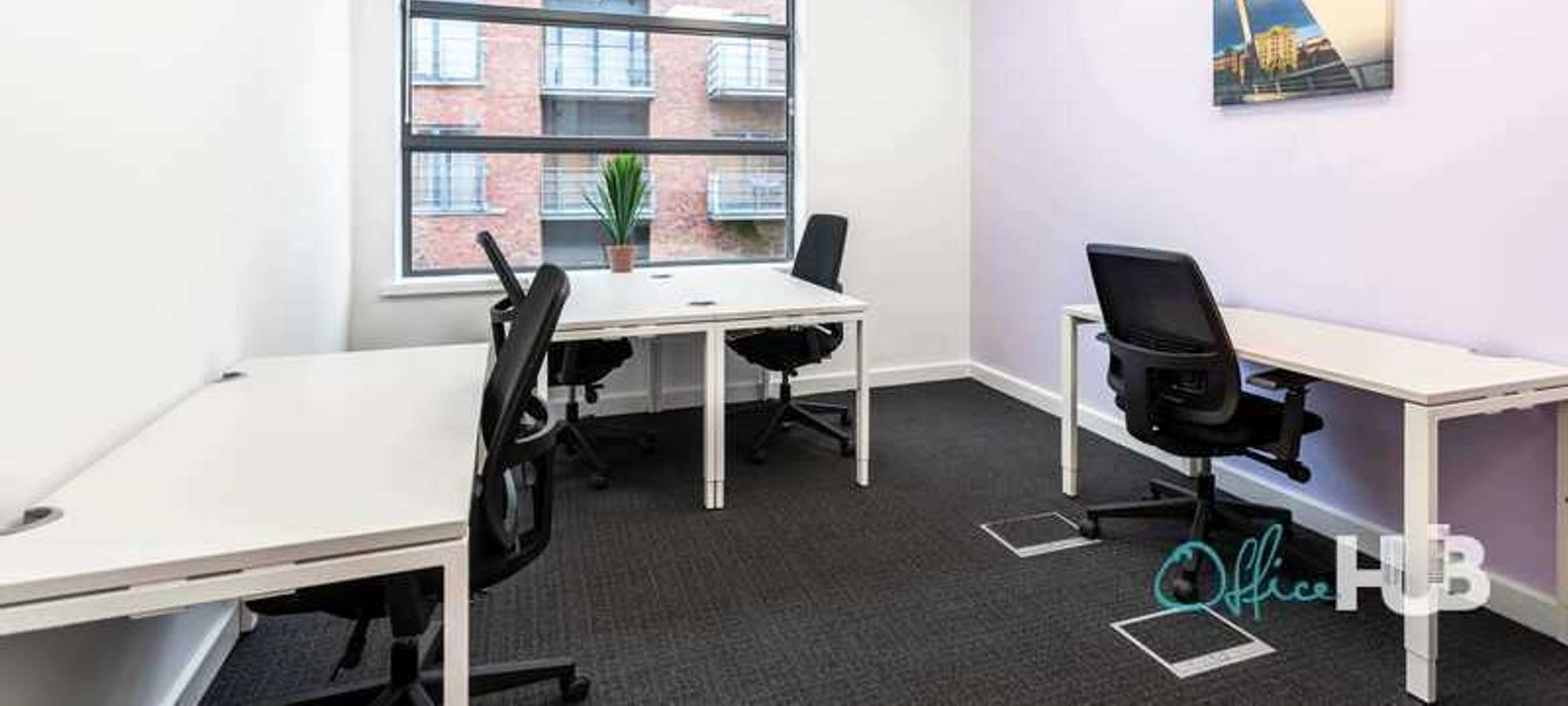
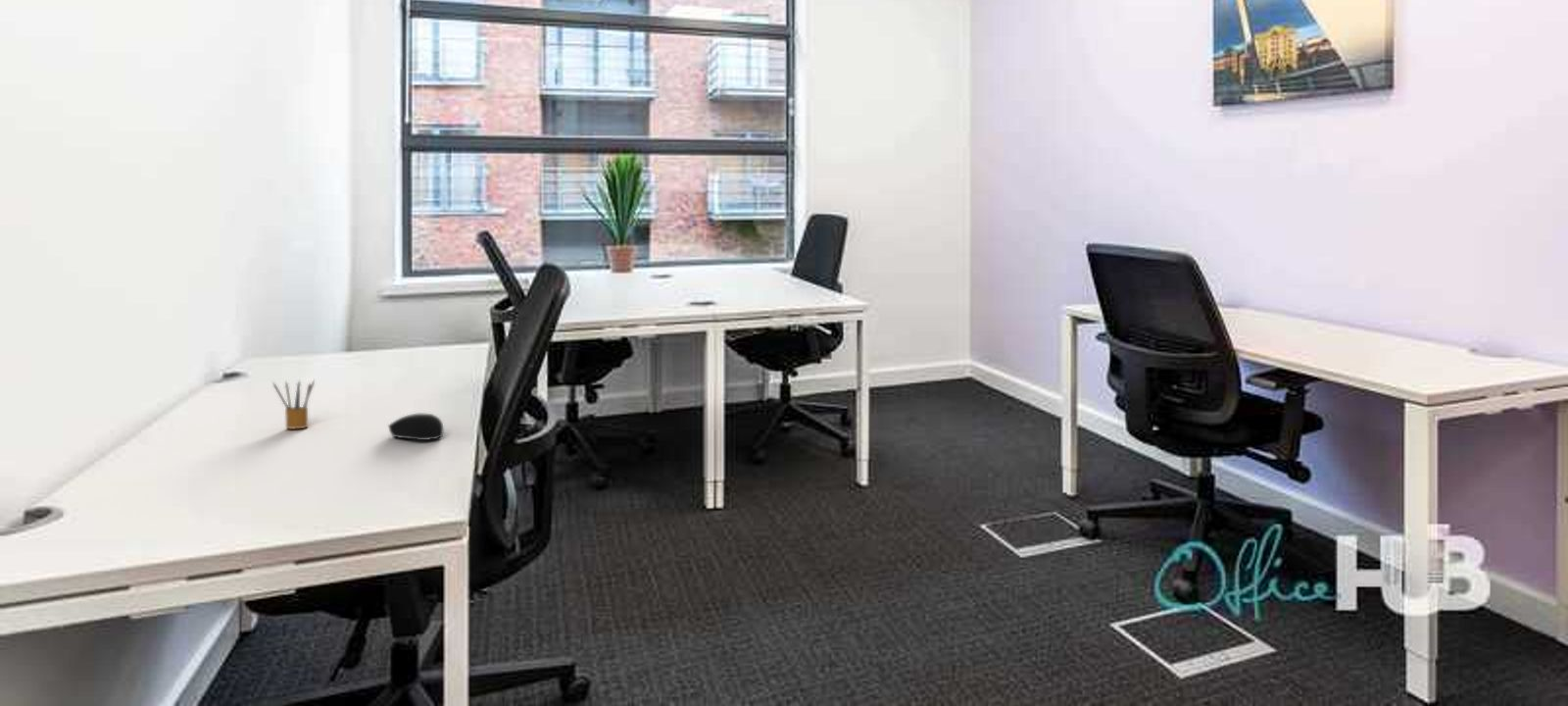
+ pencil box (295, 403)
+ computer mouse (416, 425)
